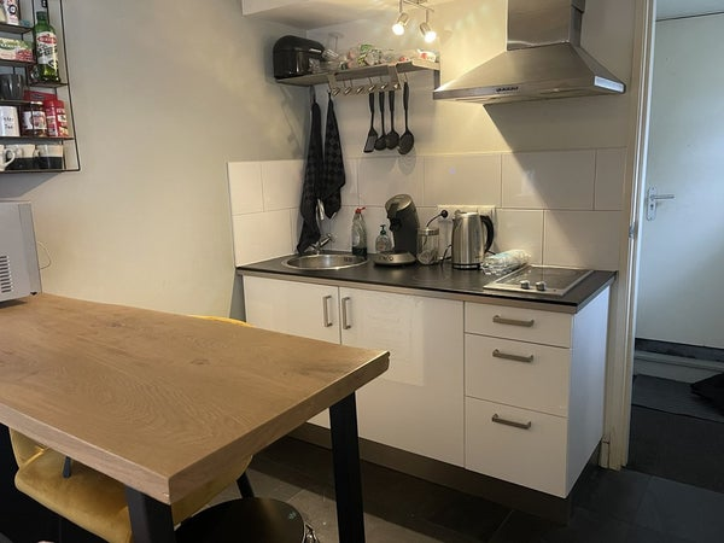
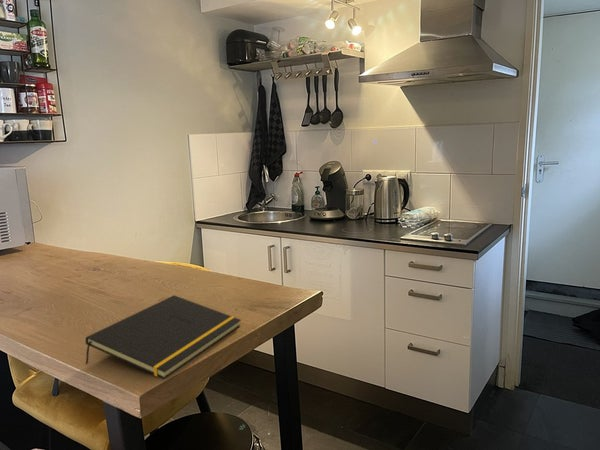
+ notepad (169, 331)
